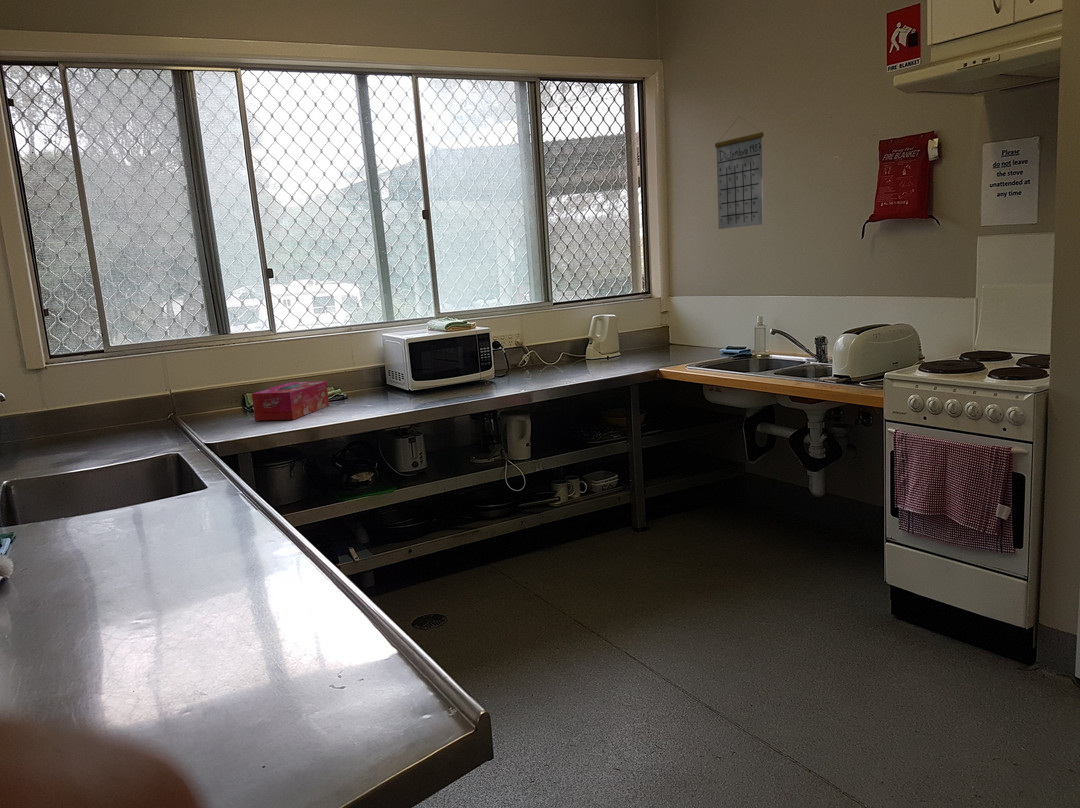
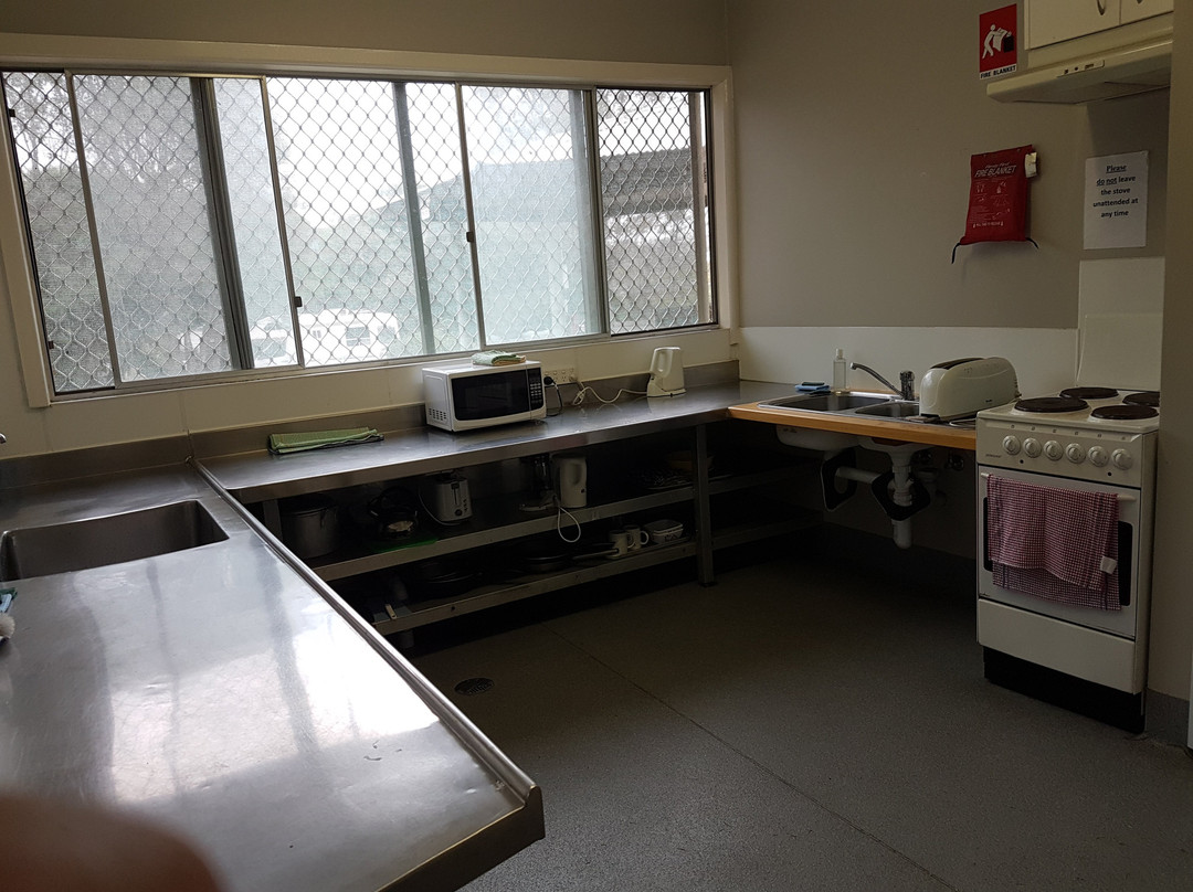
- tissue box (292, 399)
- calendar (739, 172)
